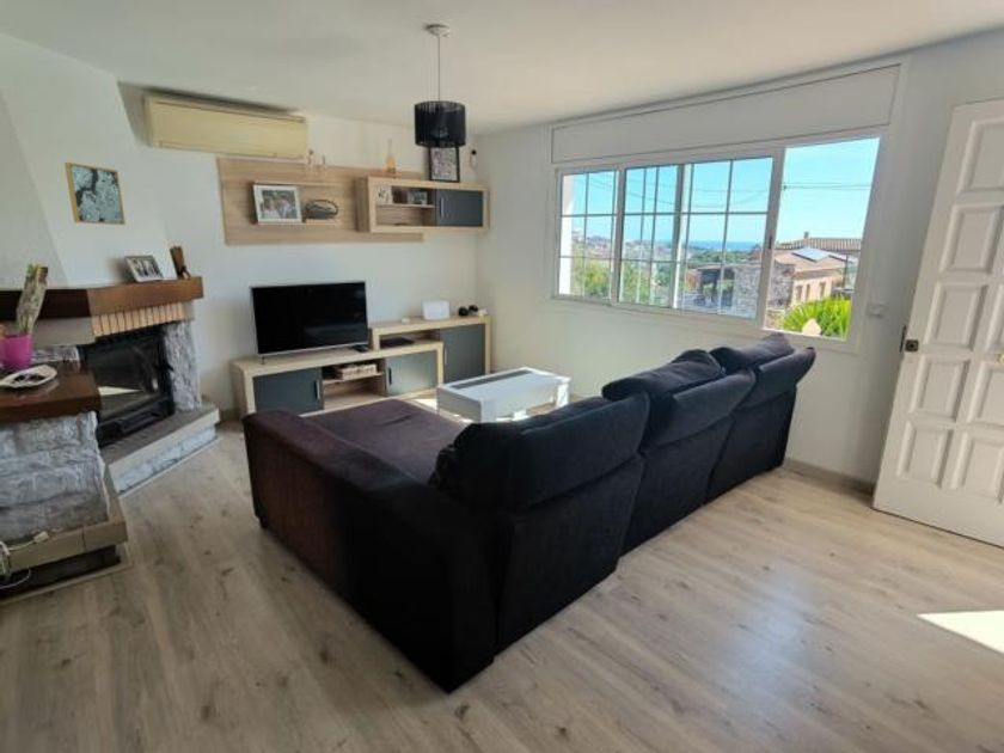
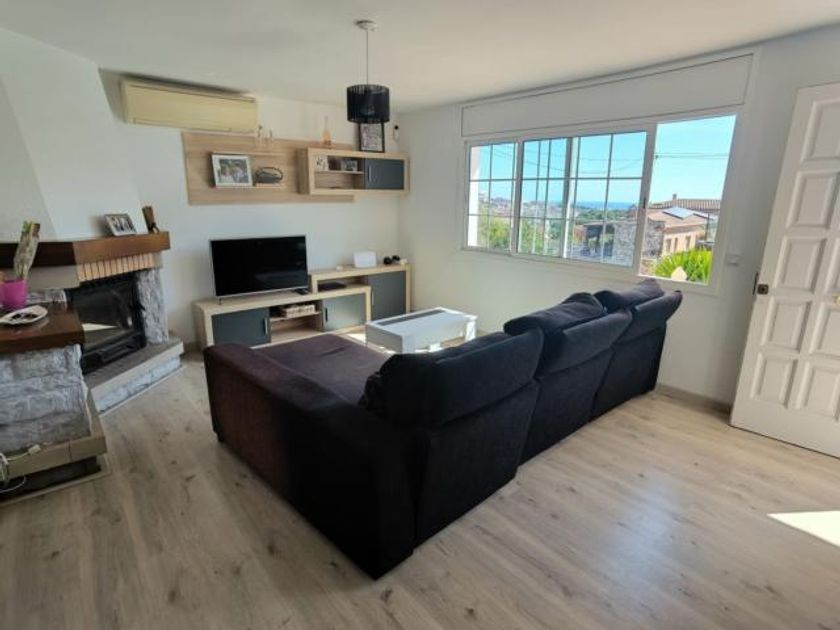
- wall art (96, 195)
